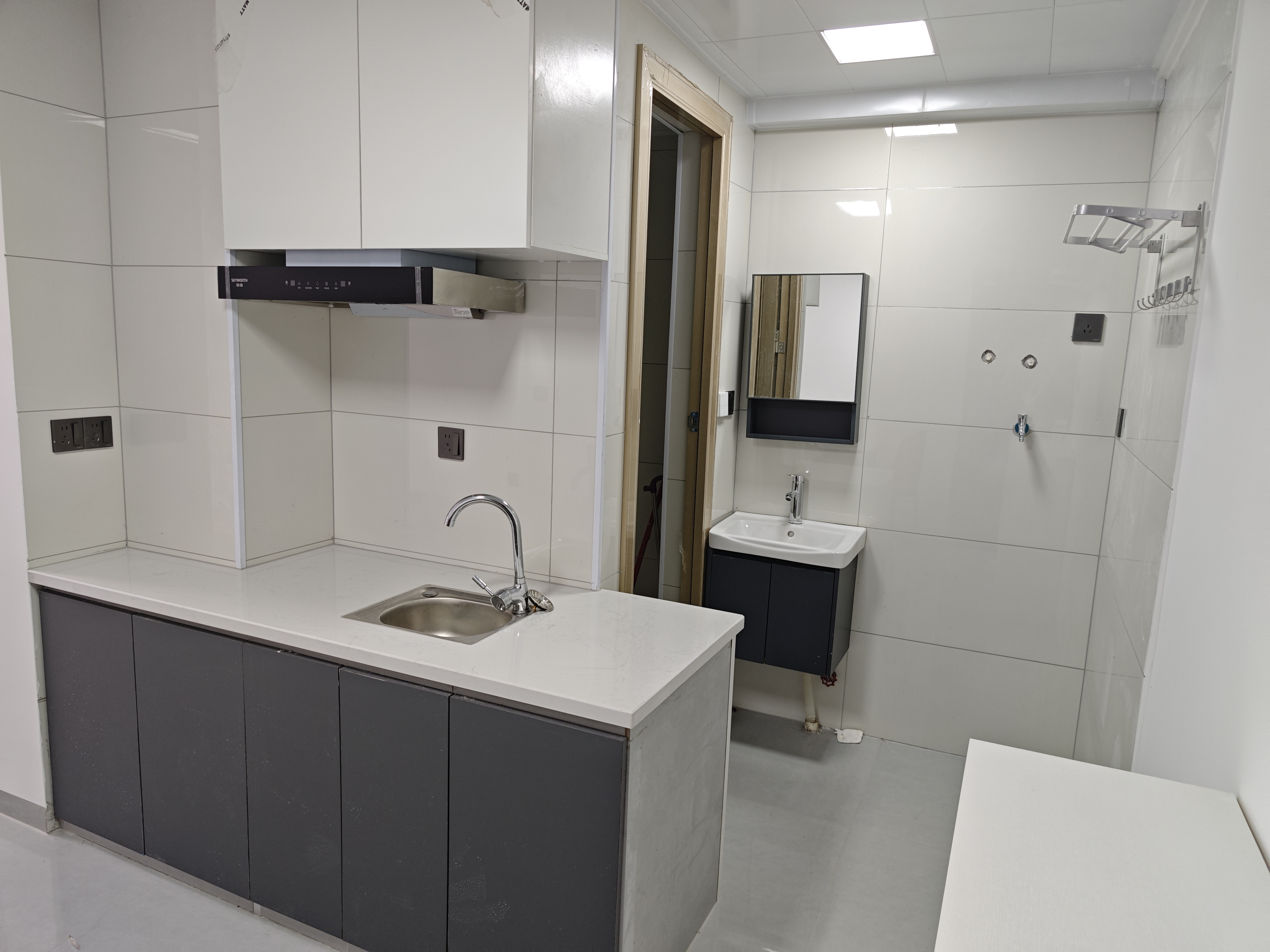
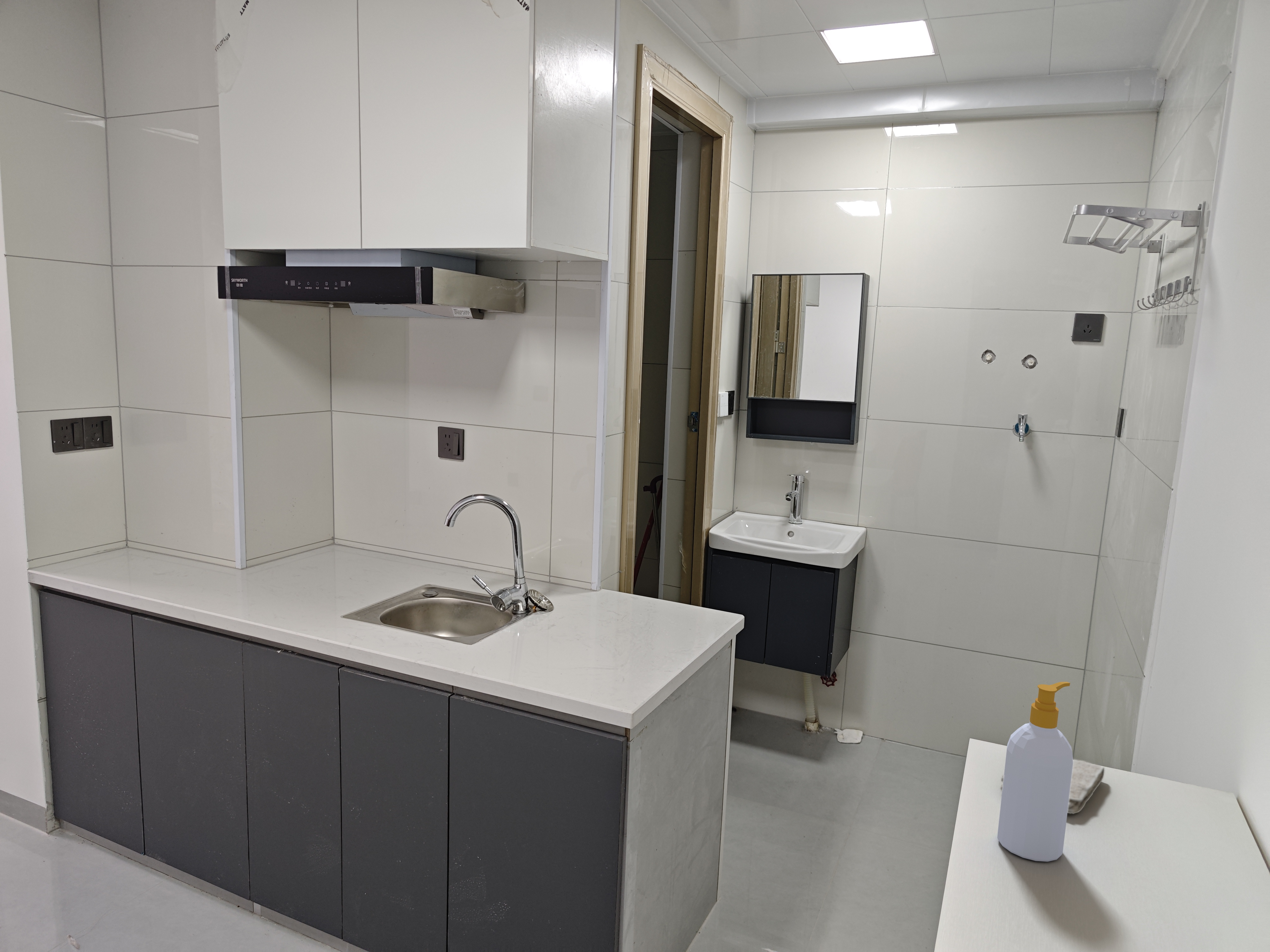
+ soap bottle (1040, 766)
+ washcloth (1071, 780)
